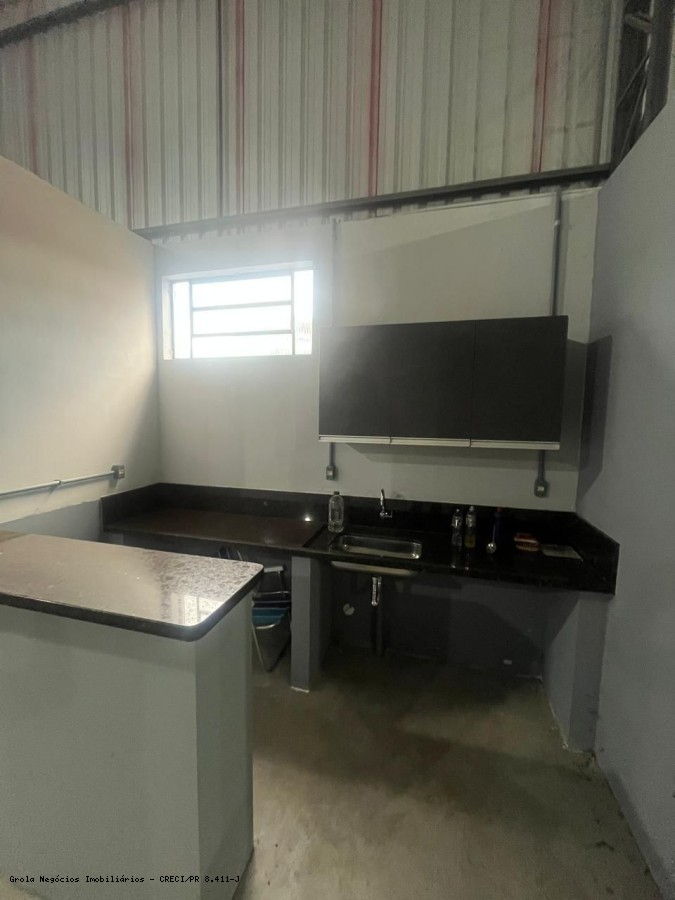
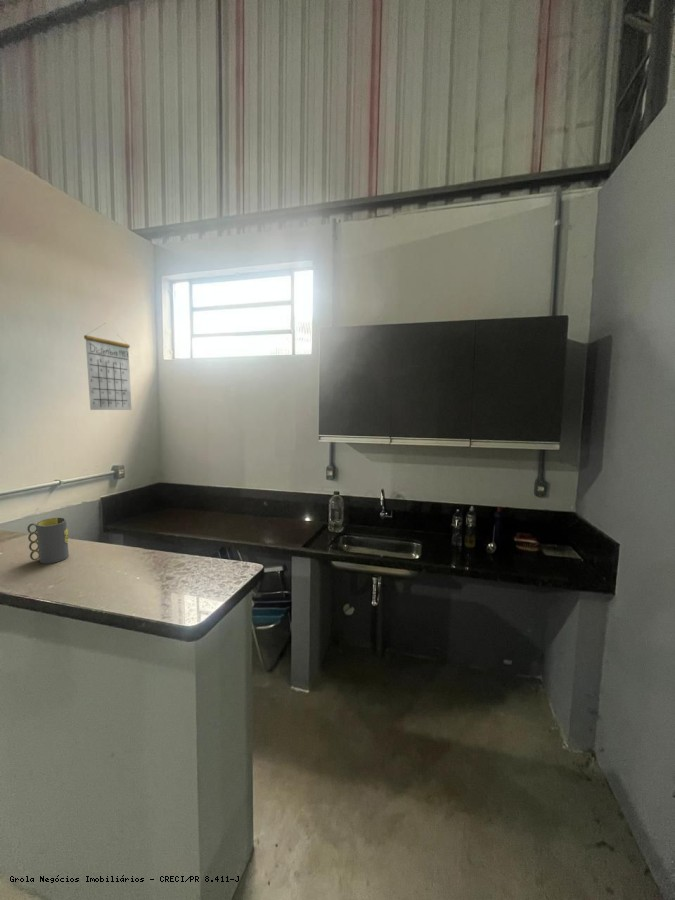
+ mug (48, 540)
+ calendar (109, 367)
